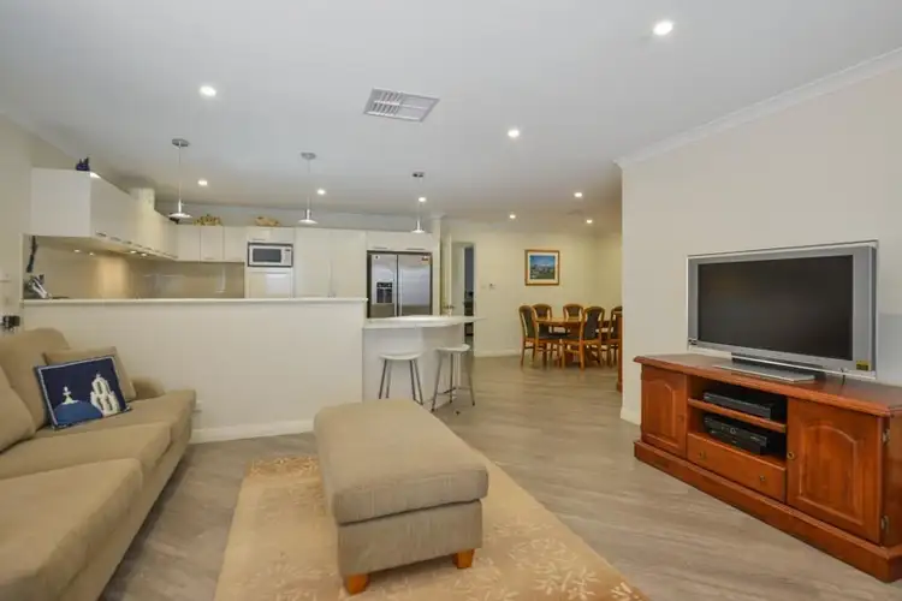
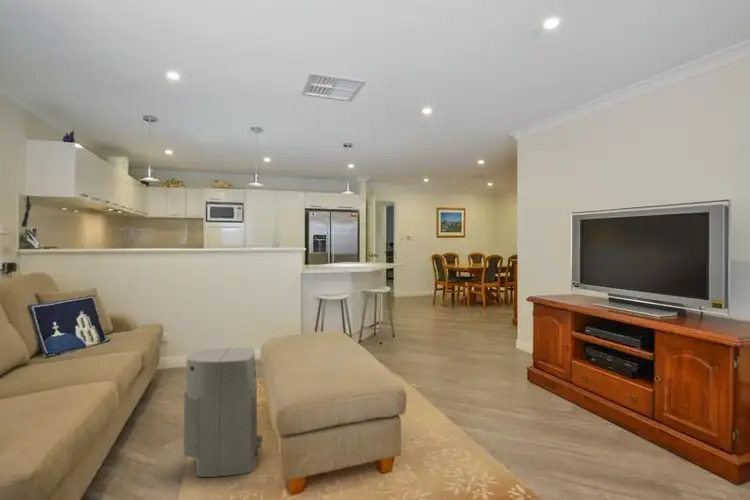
+ air purifier (224, 408)
